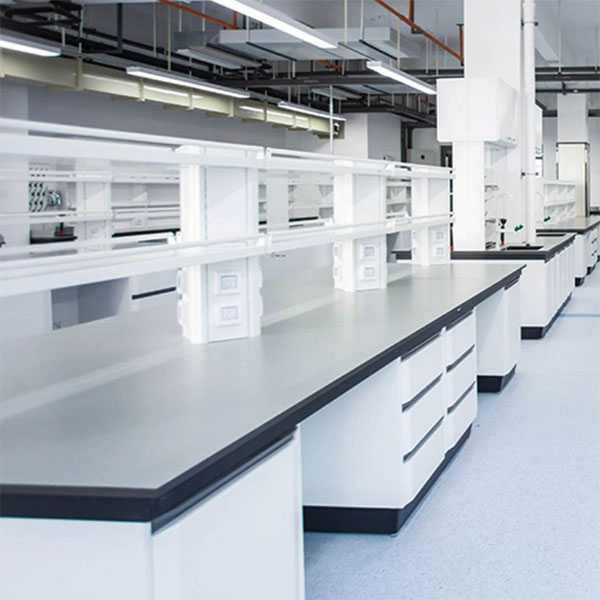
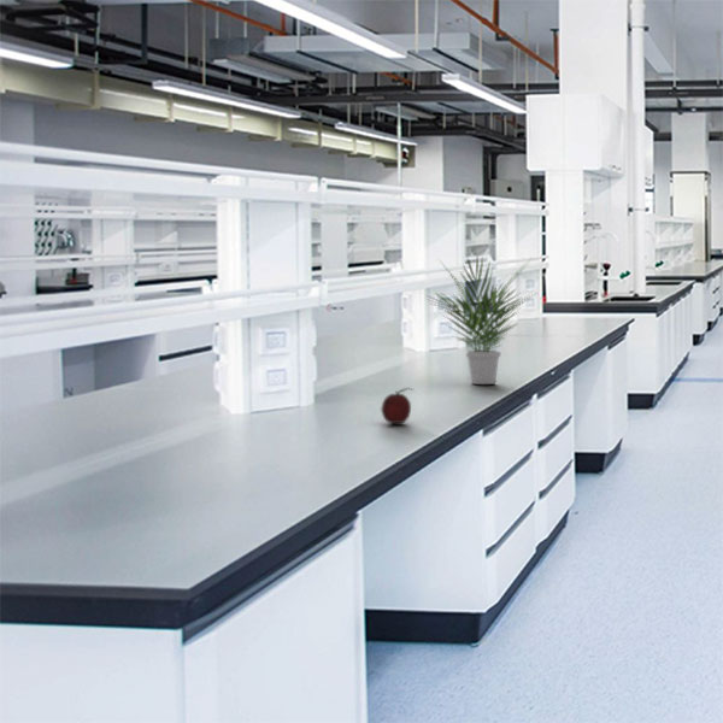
+ potted plant (481, 319)
+ fruit (398, 405)
